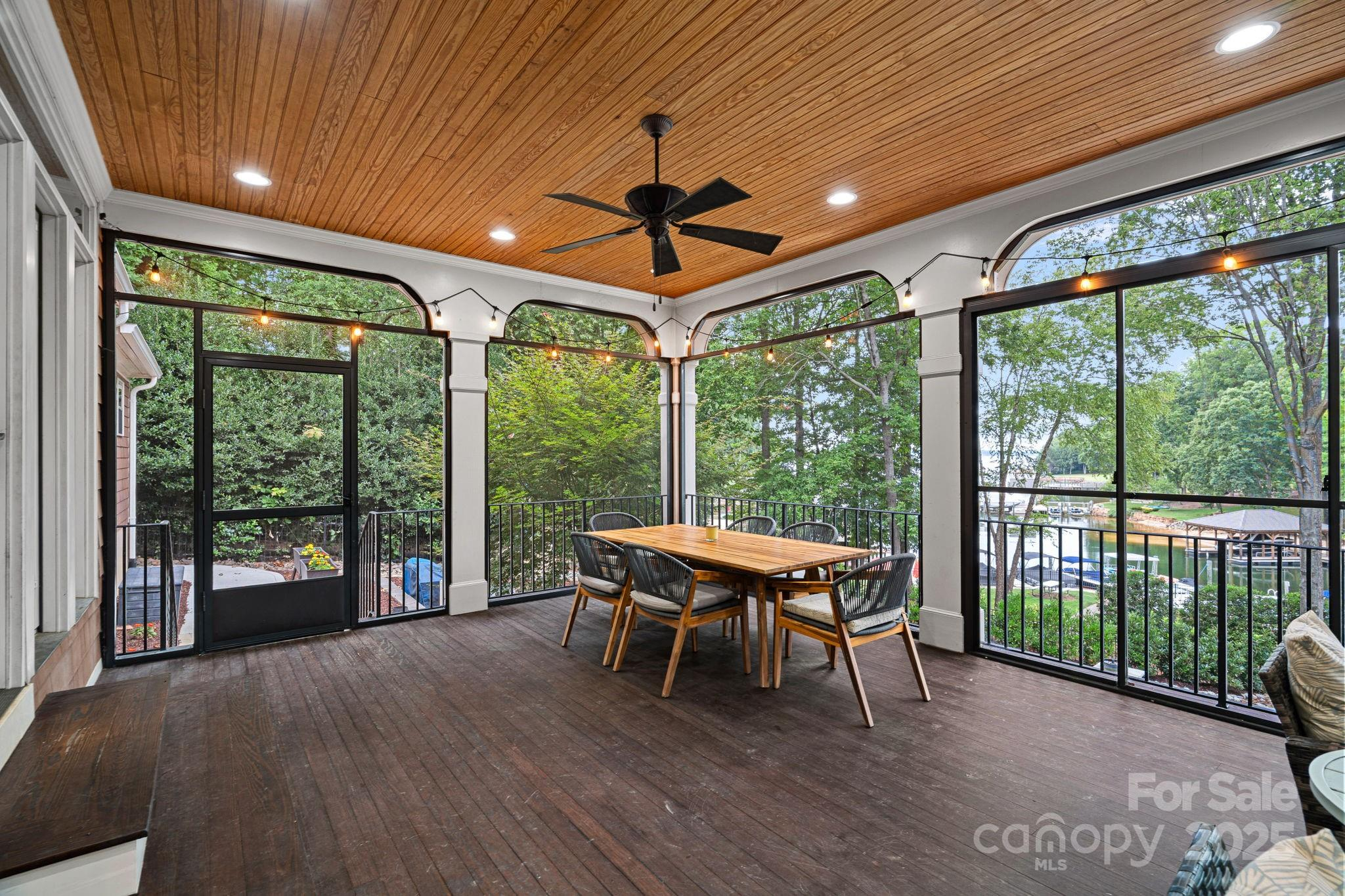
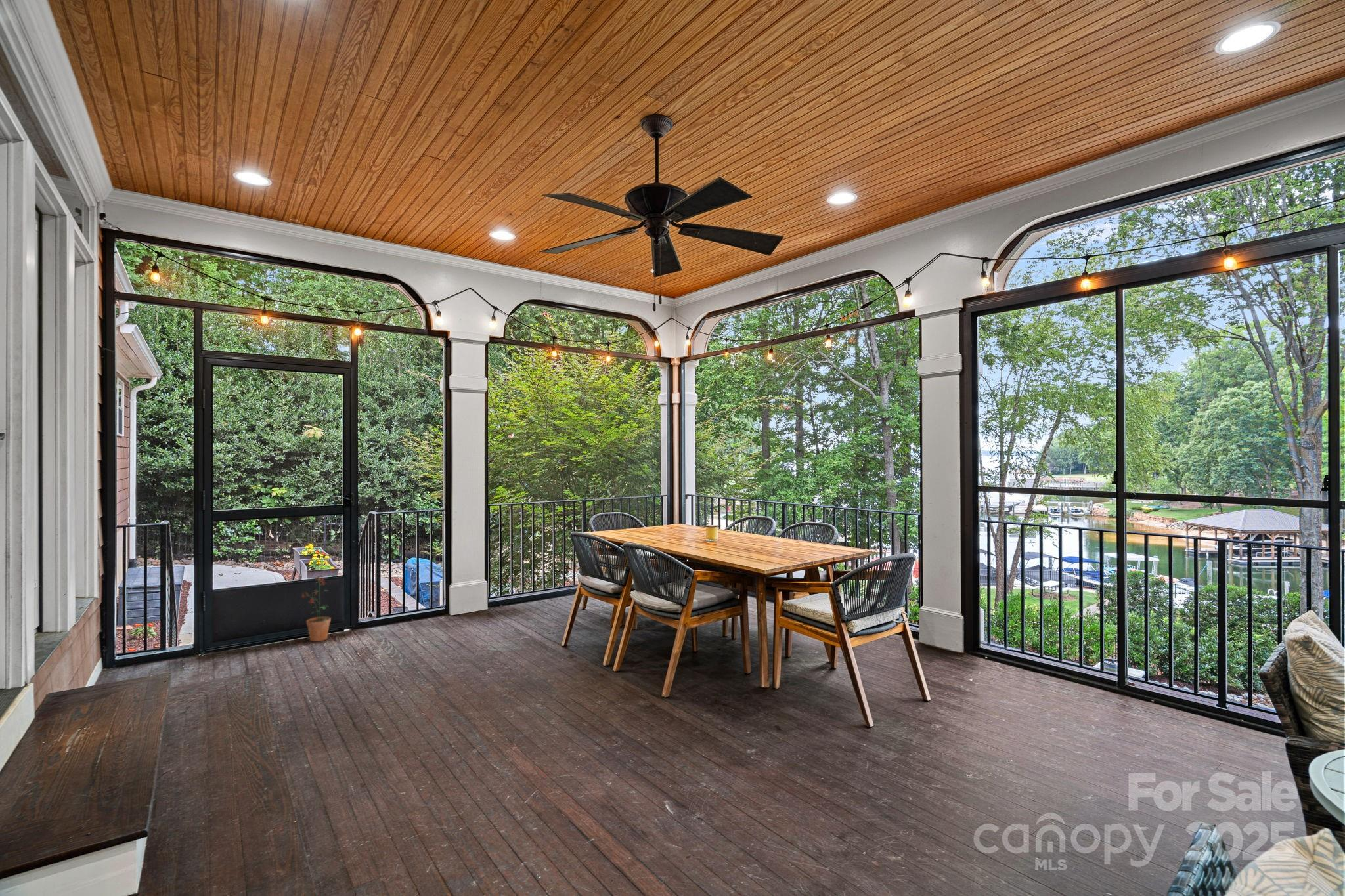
+ potted plant (316, 608)
